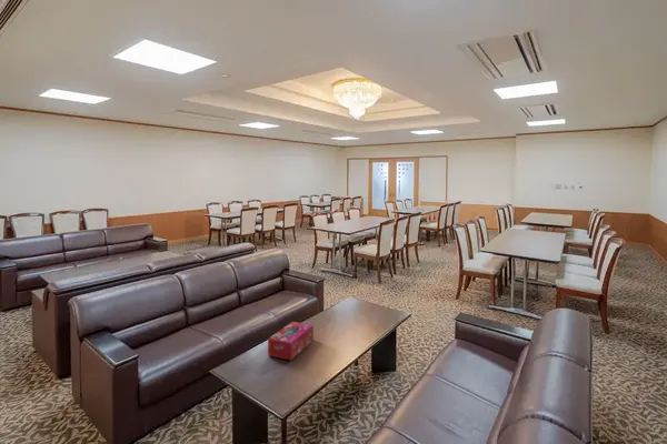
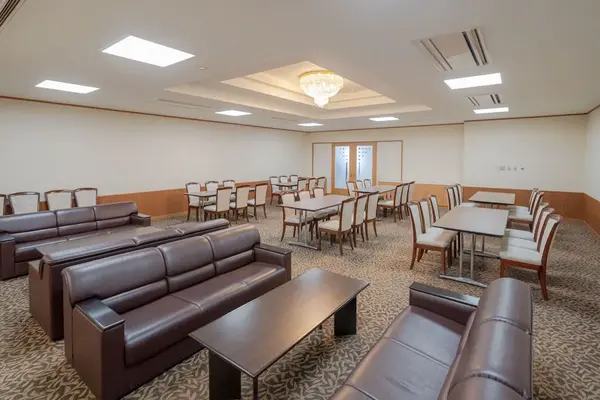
- tissue box (291, 339)
